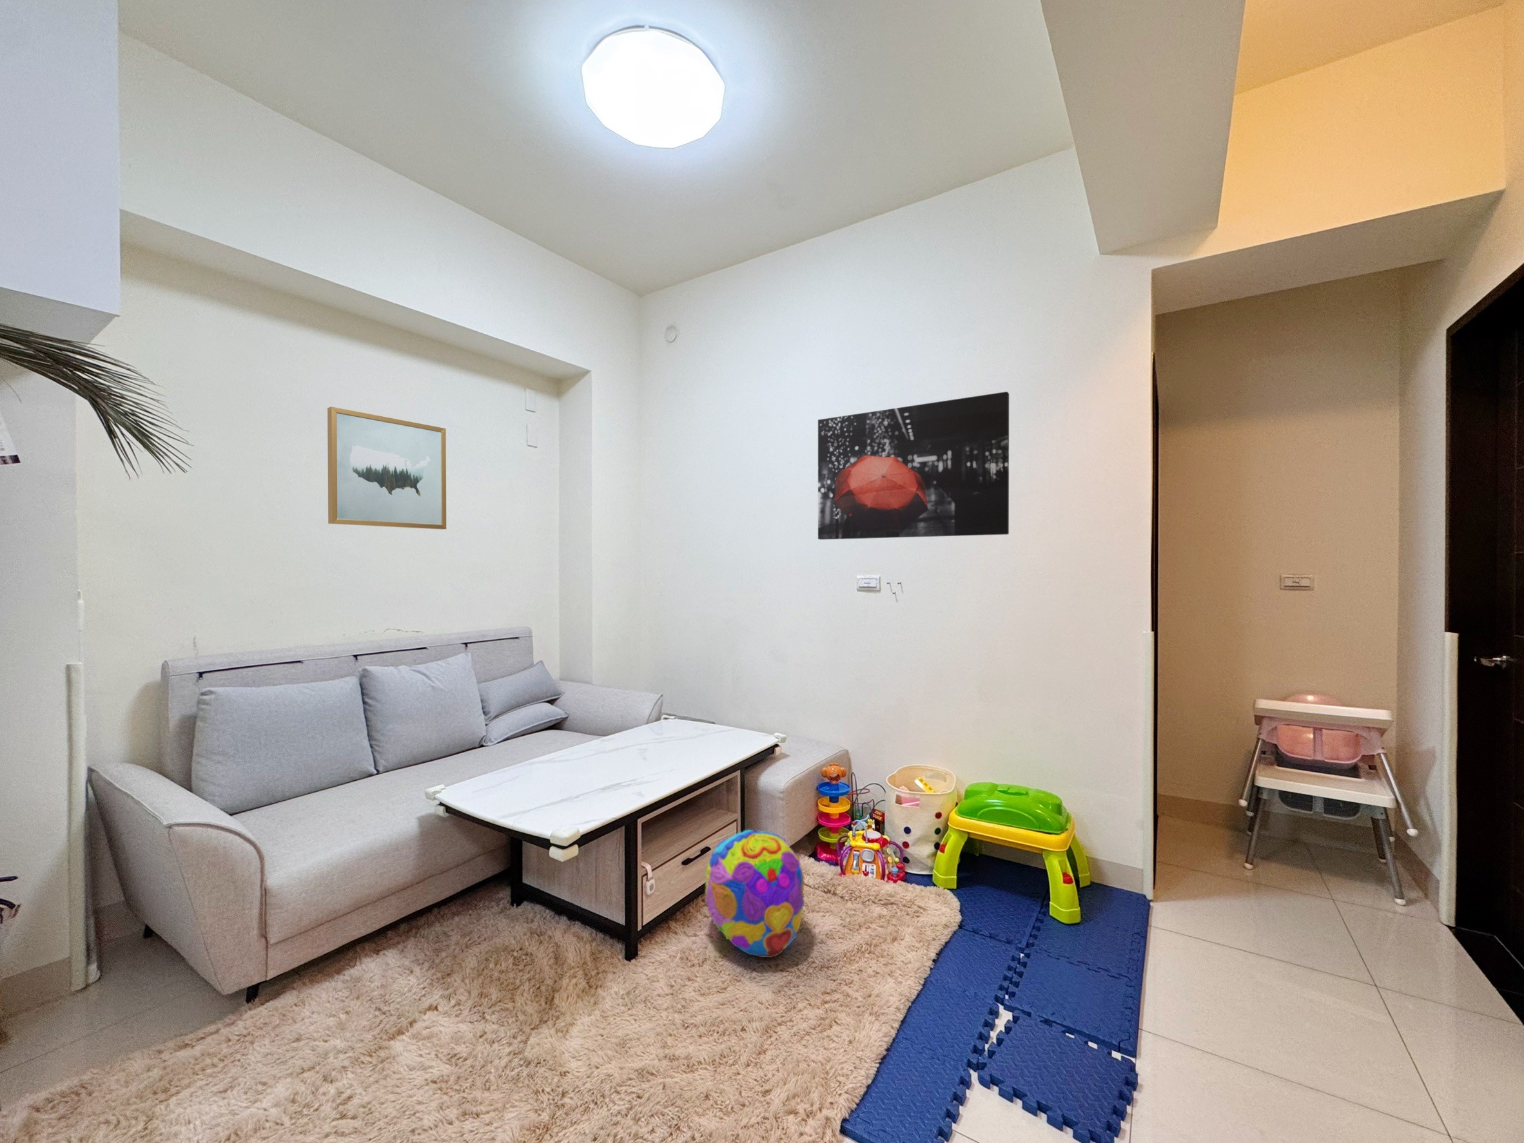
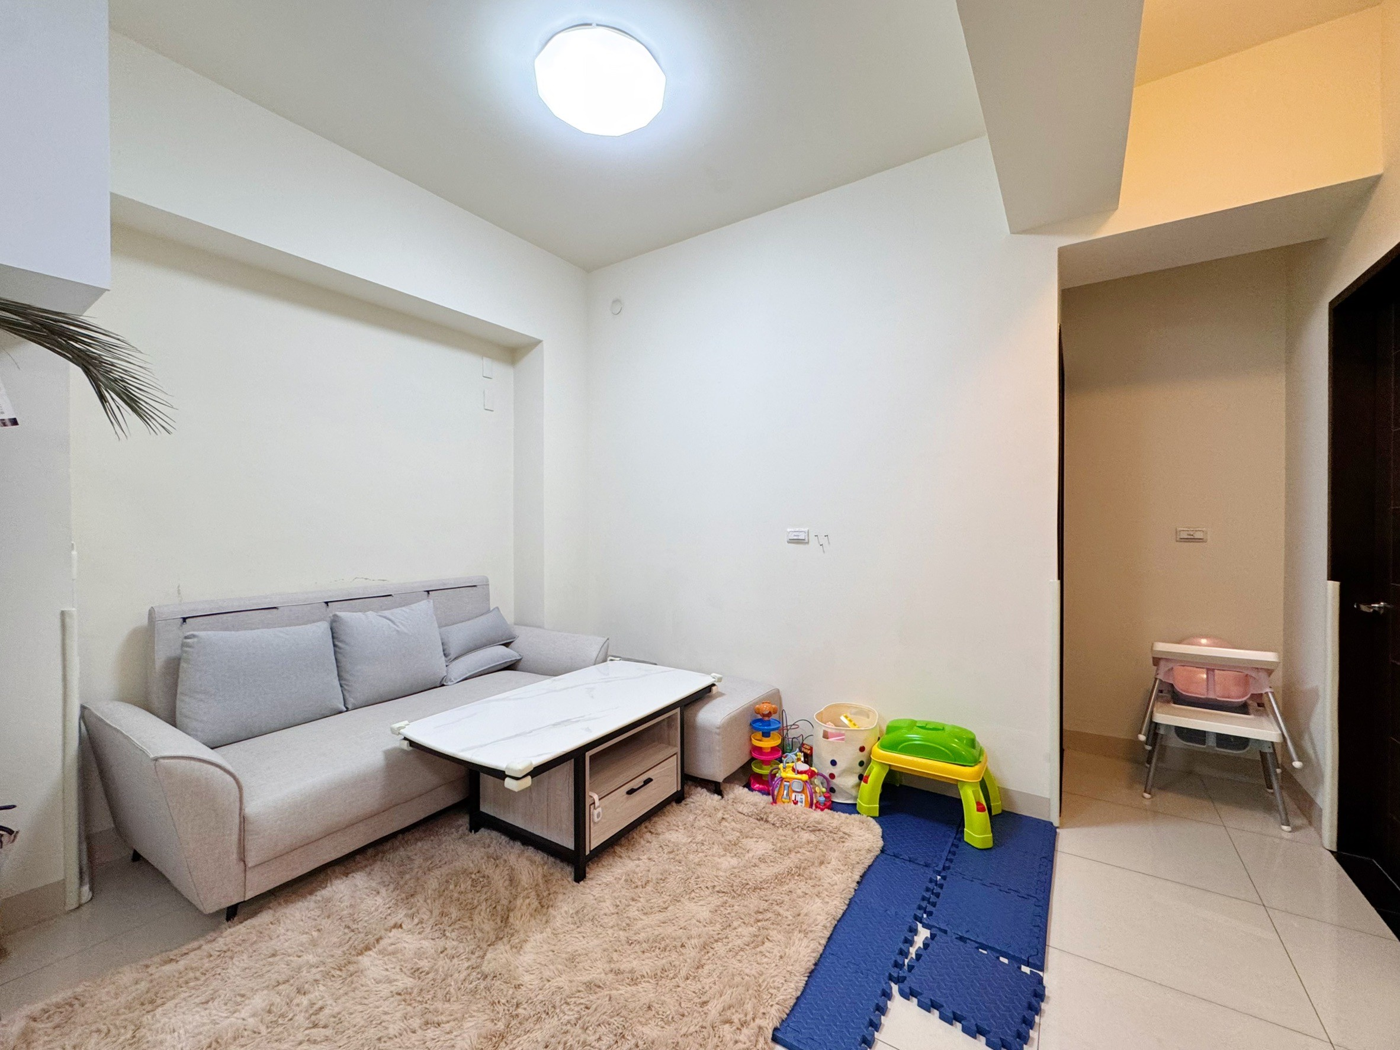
- wall art (906, 472)
- decorative ball (752, 884)
- wall art (390, 472)
